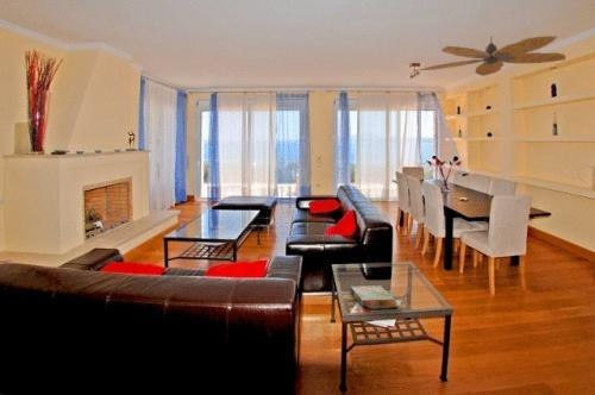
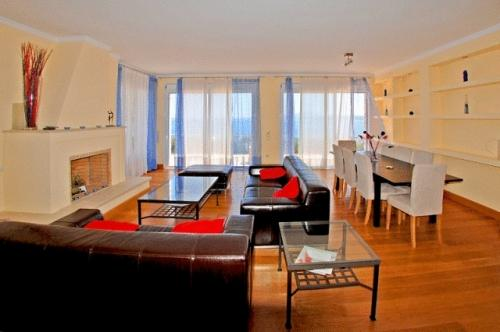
- ceiling fan (488, 50)
- board game (372, 295)
